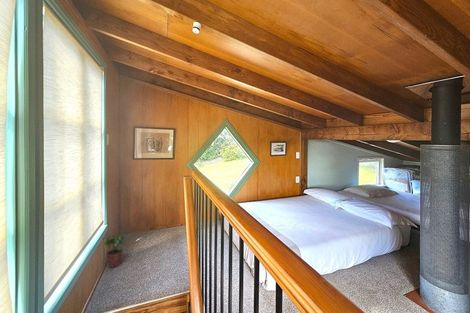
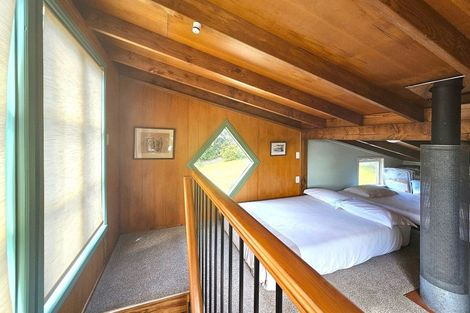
- potted plant (113, 249)
